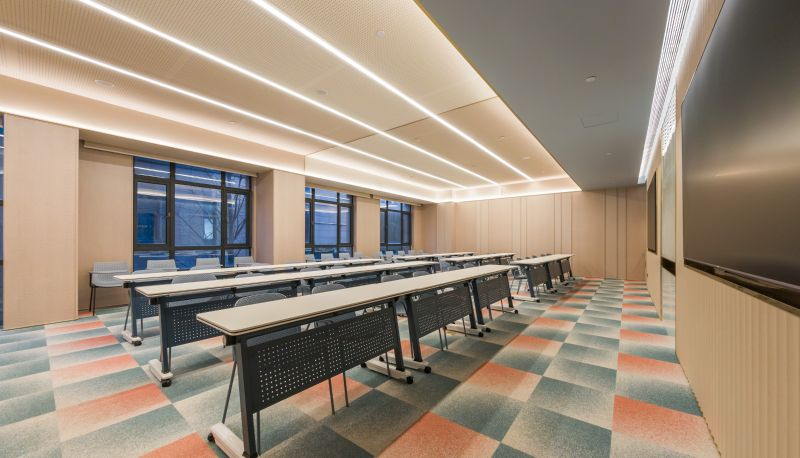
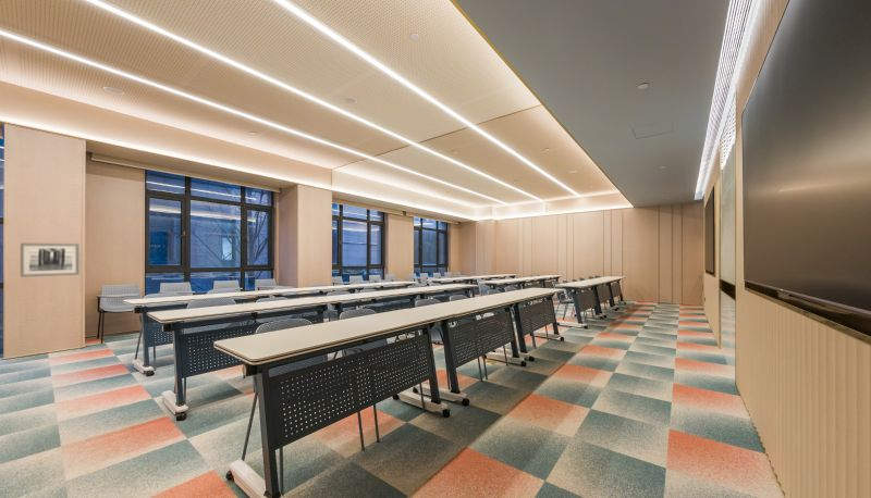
+ wall art (51, 259)
